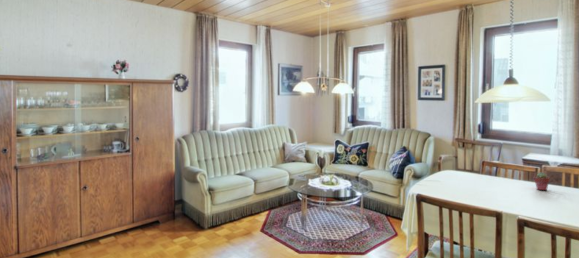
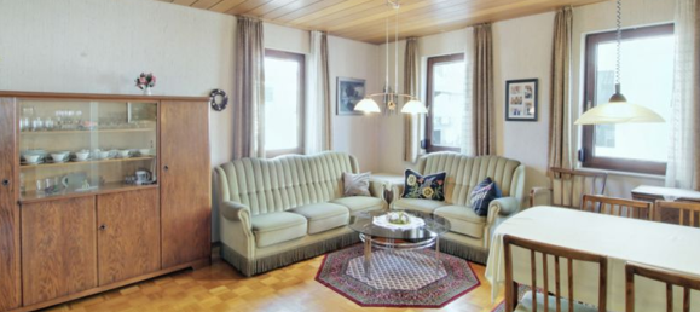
- potted succulent (541, 180)
